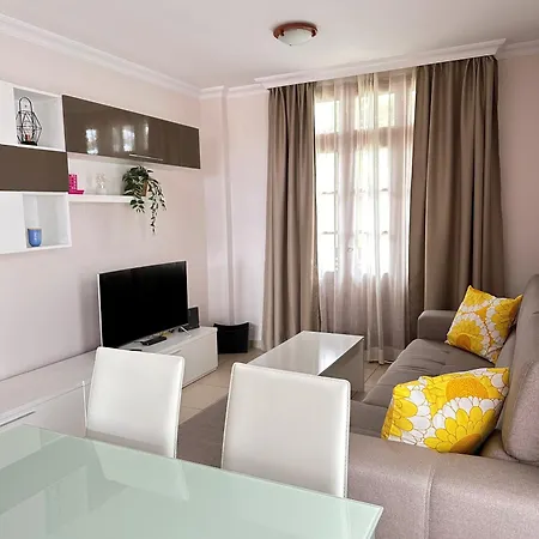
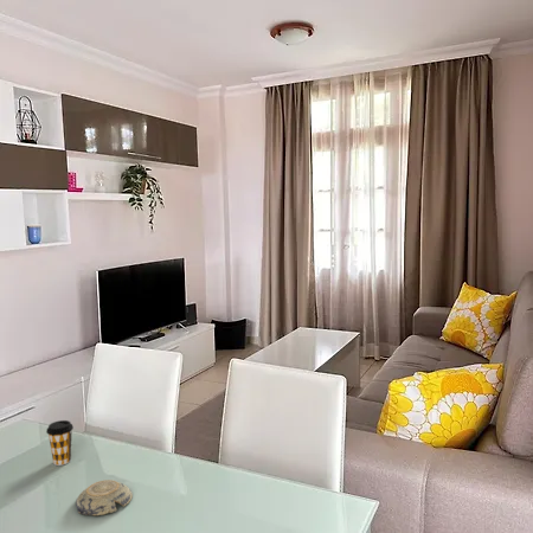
+ coffee cup (60, 443)
+ decorative bowl (103, 494)
